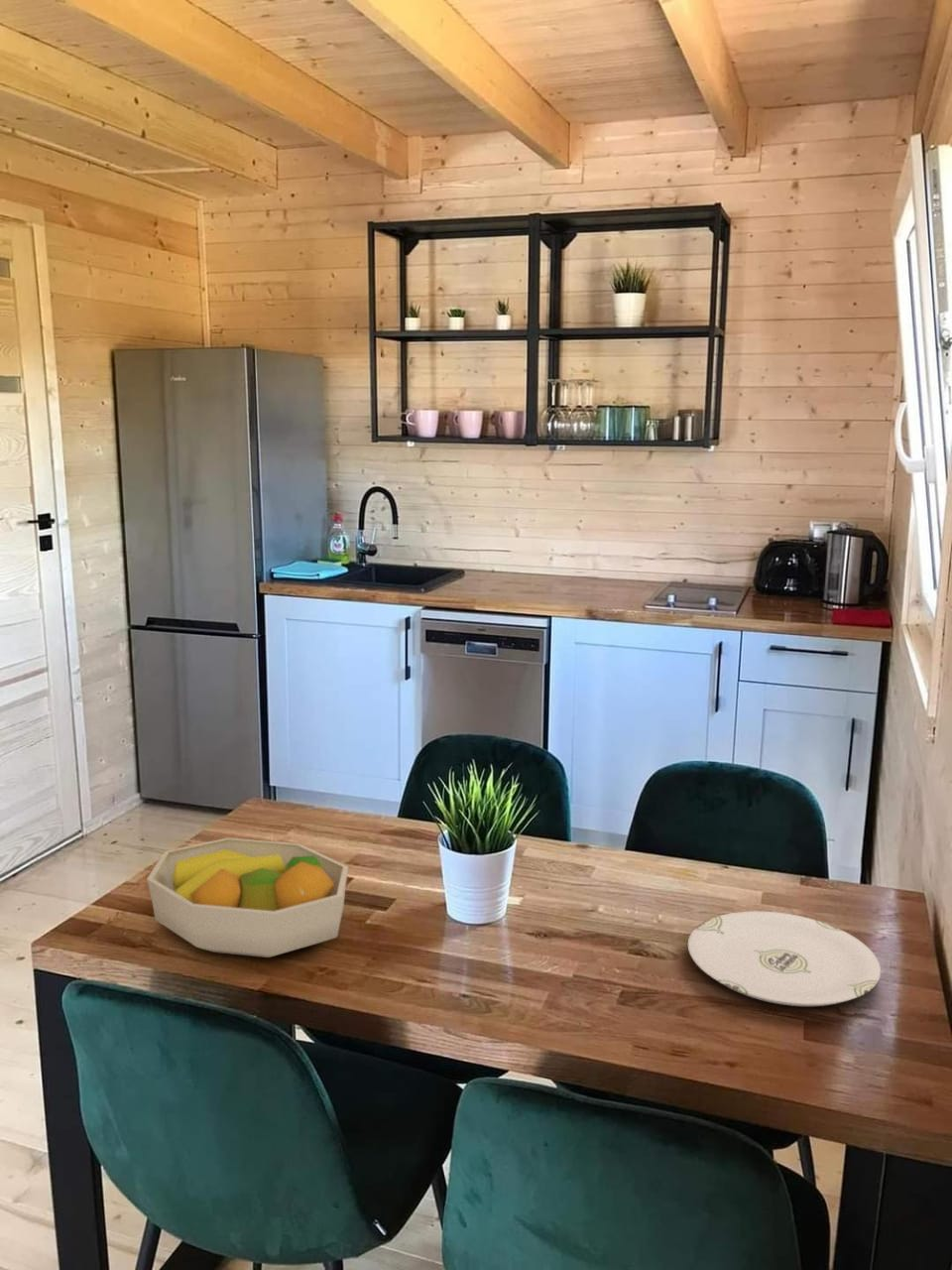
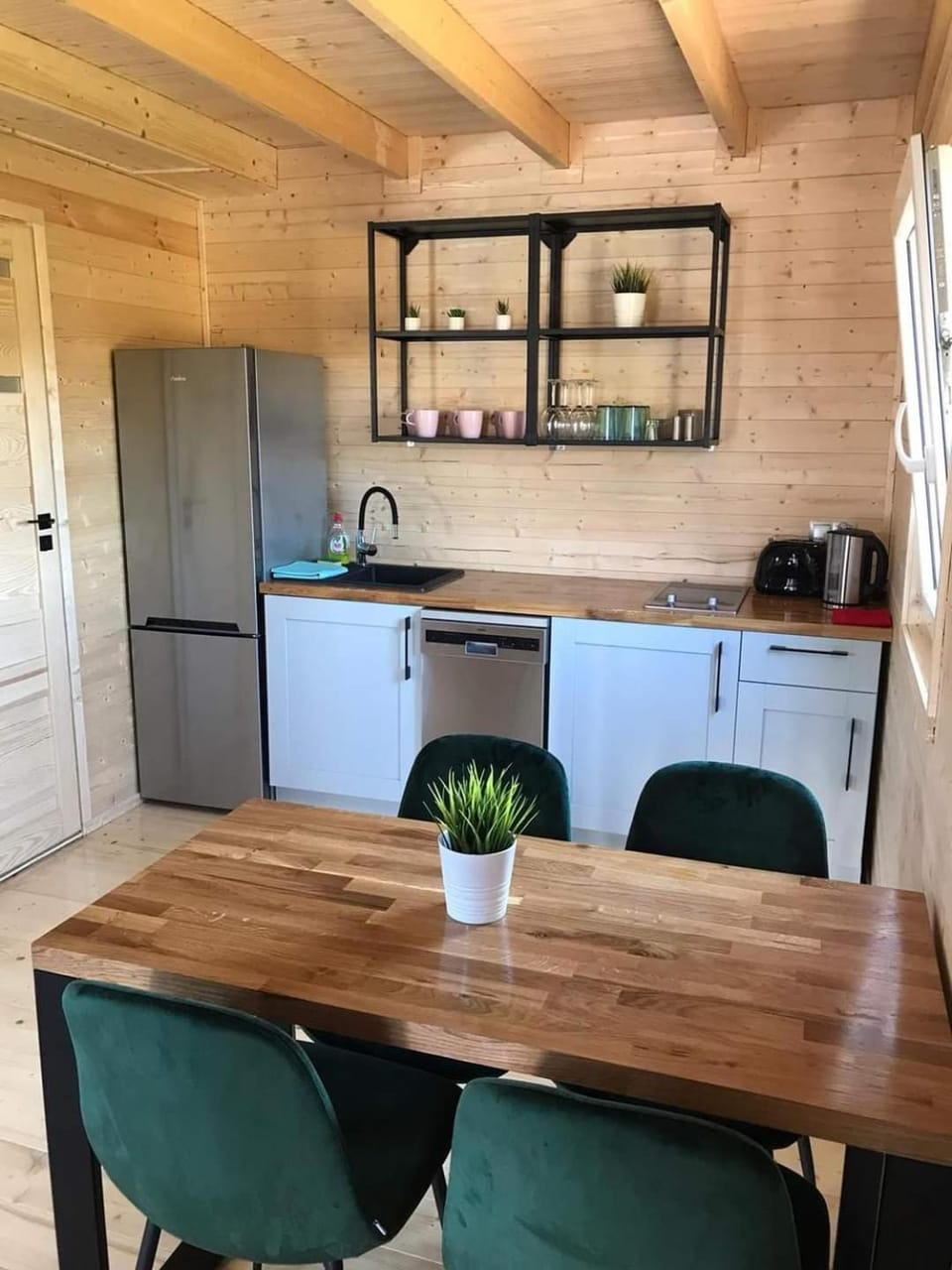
- fruit bowl (249, 887)
- plate (781, 959)
